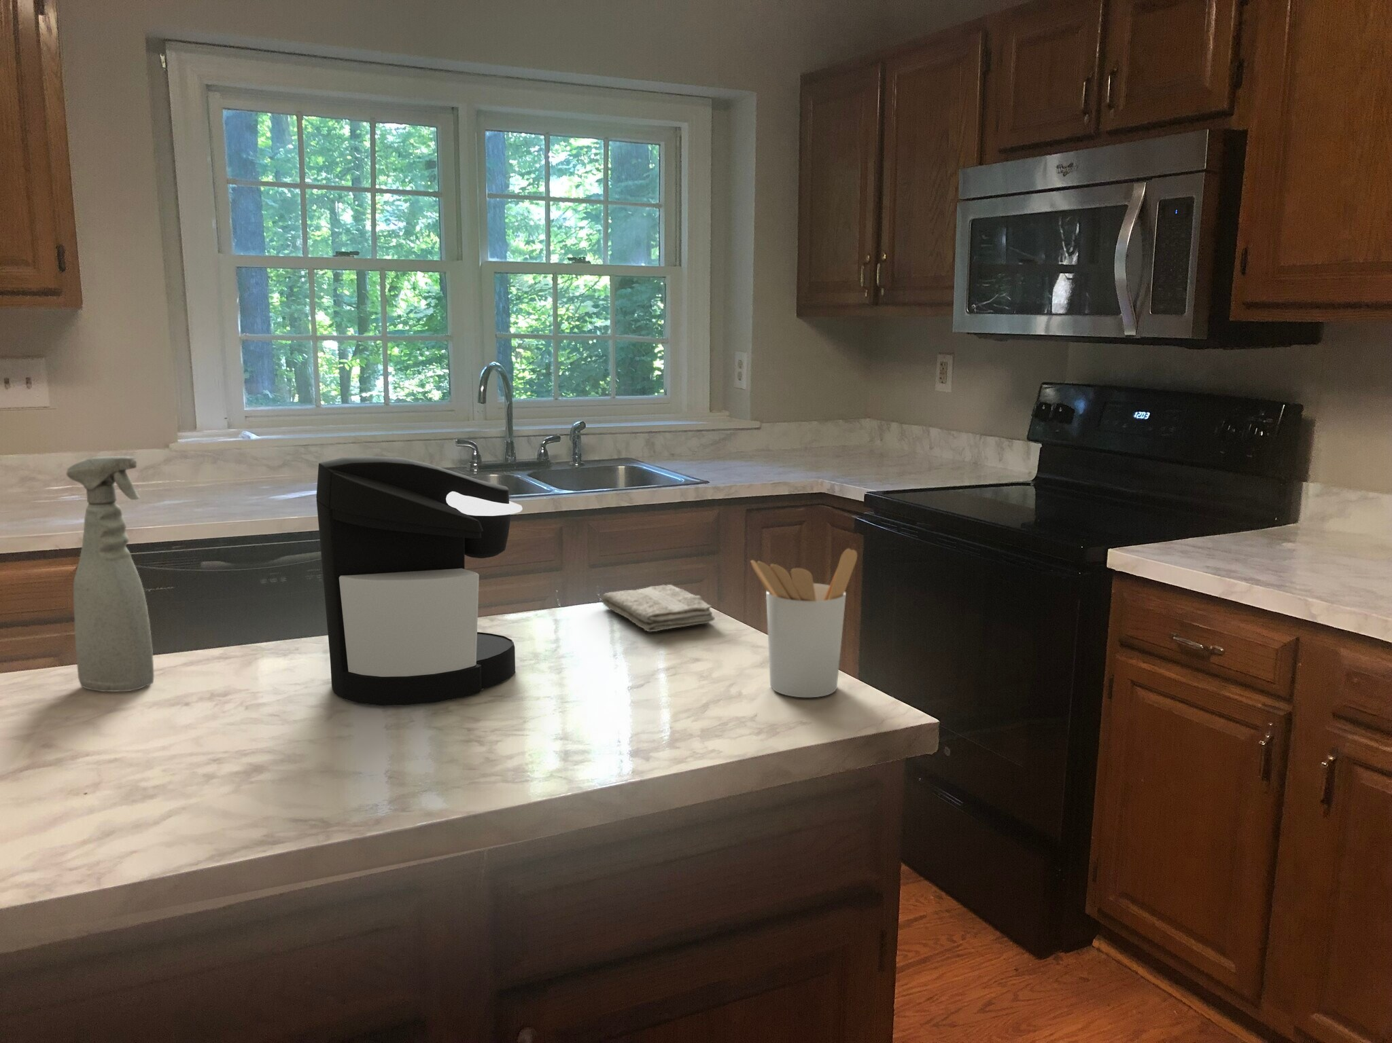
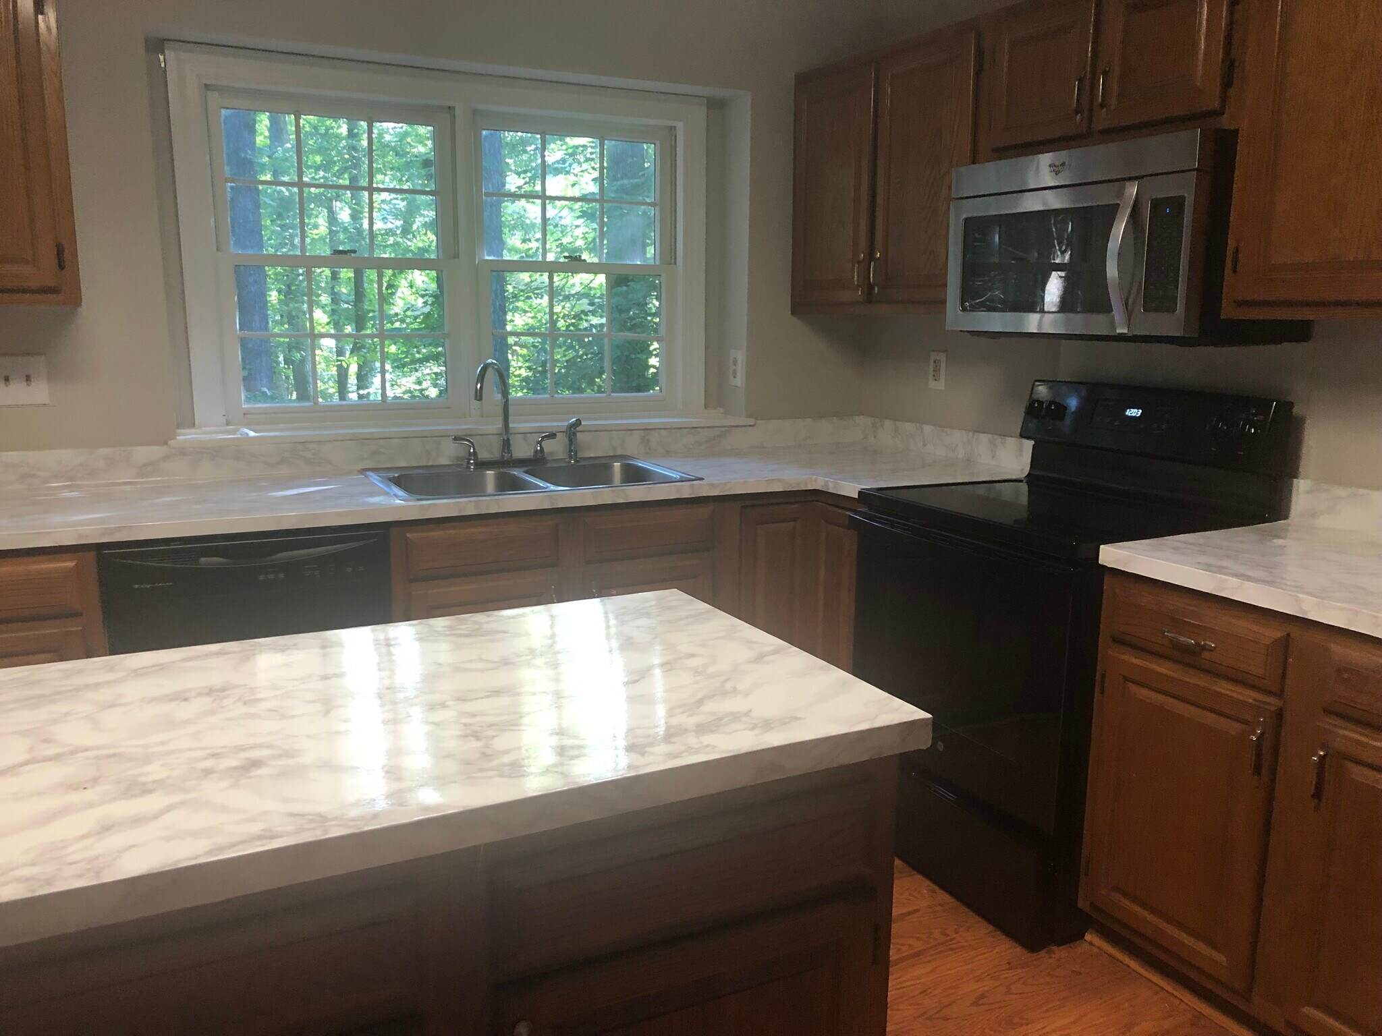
- spray bottle (106, 572)
- utensil holder (799, 620)
- coffee maker (425, 569)
- washcloth (658, 605)
